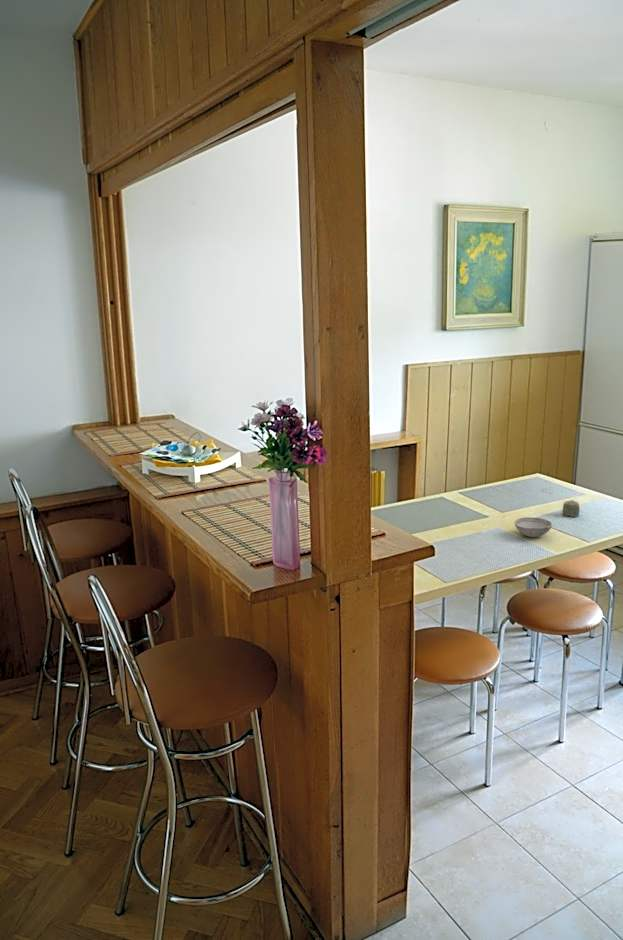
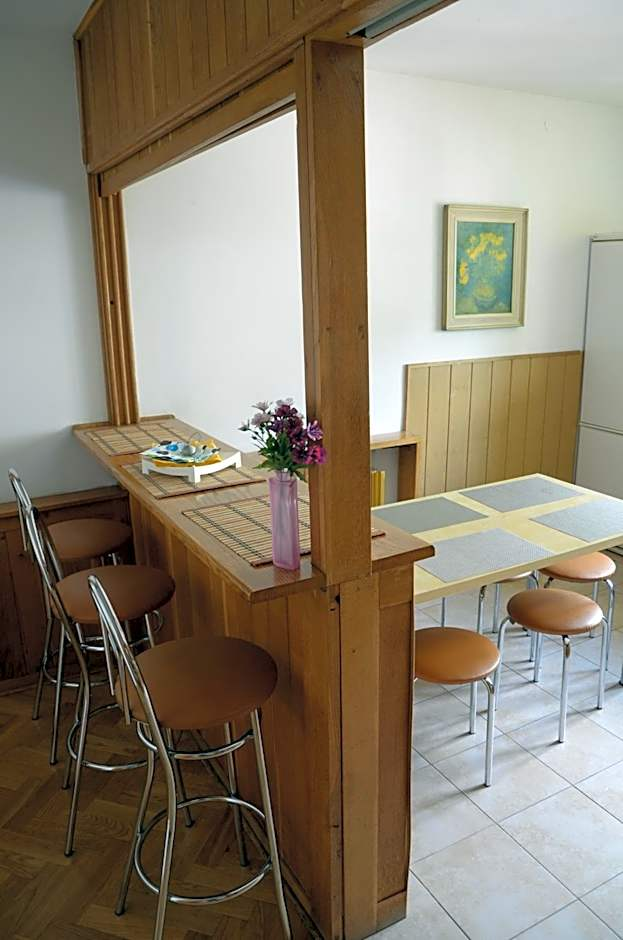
- cup (572, 506)
- bowl (532, 528)
